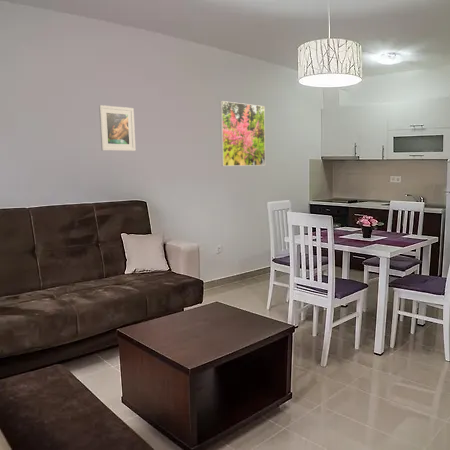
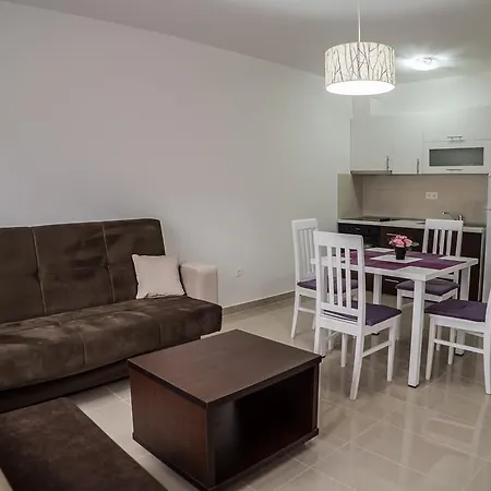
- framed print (117, 128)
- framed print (243, 135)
